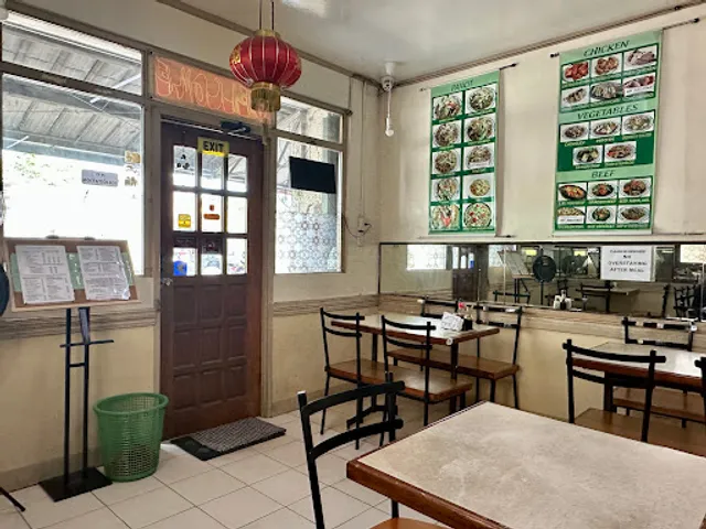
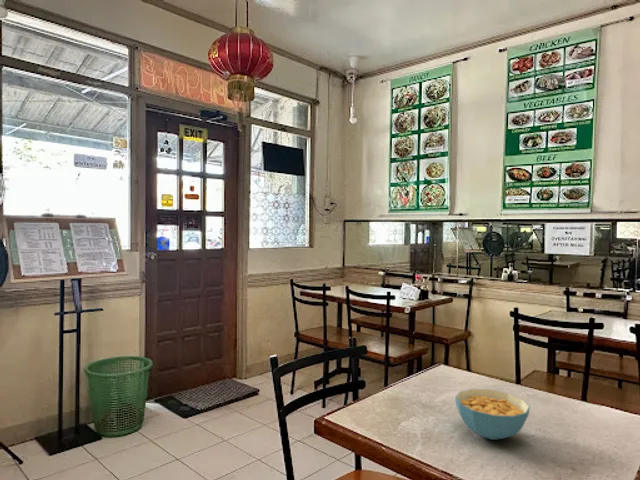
+ cereal bowl (491, 418)
